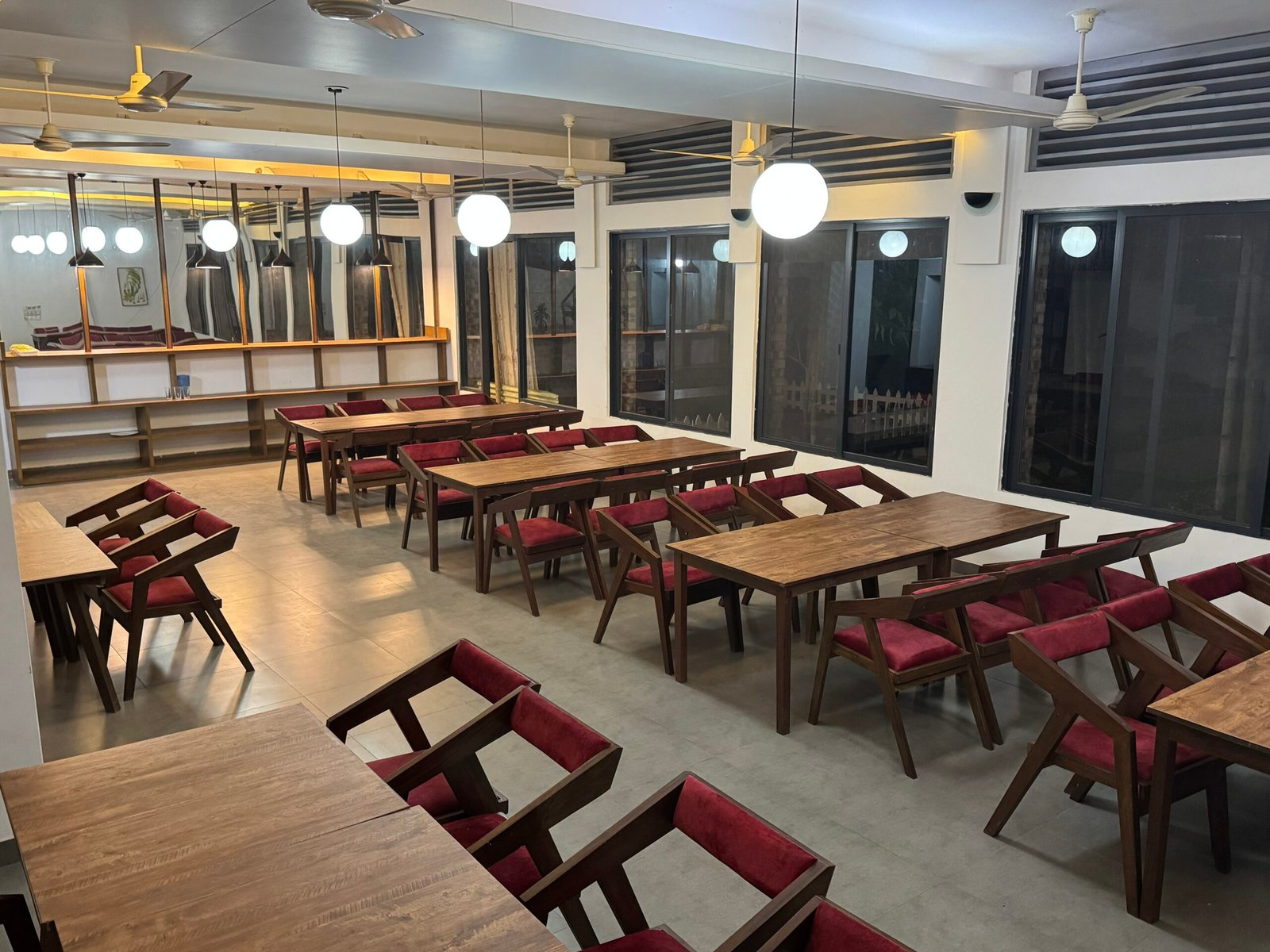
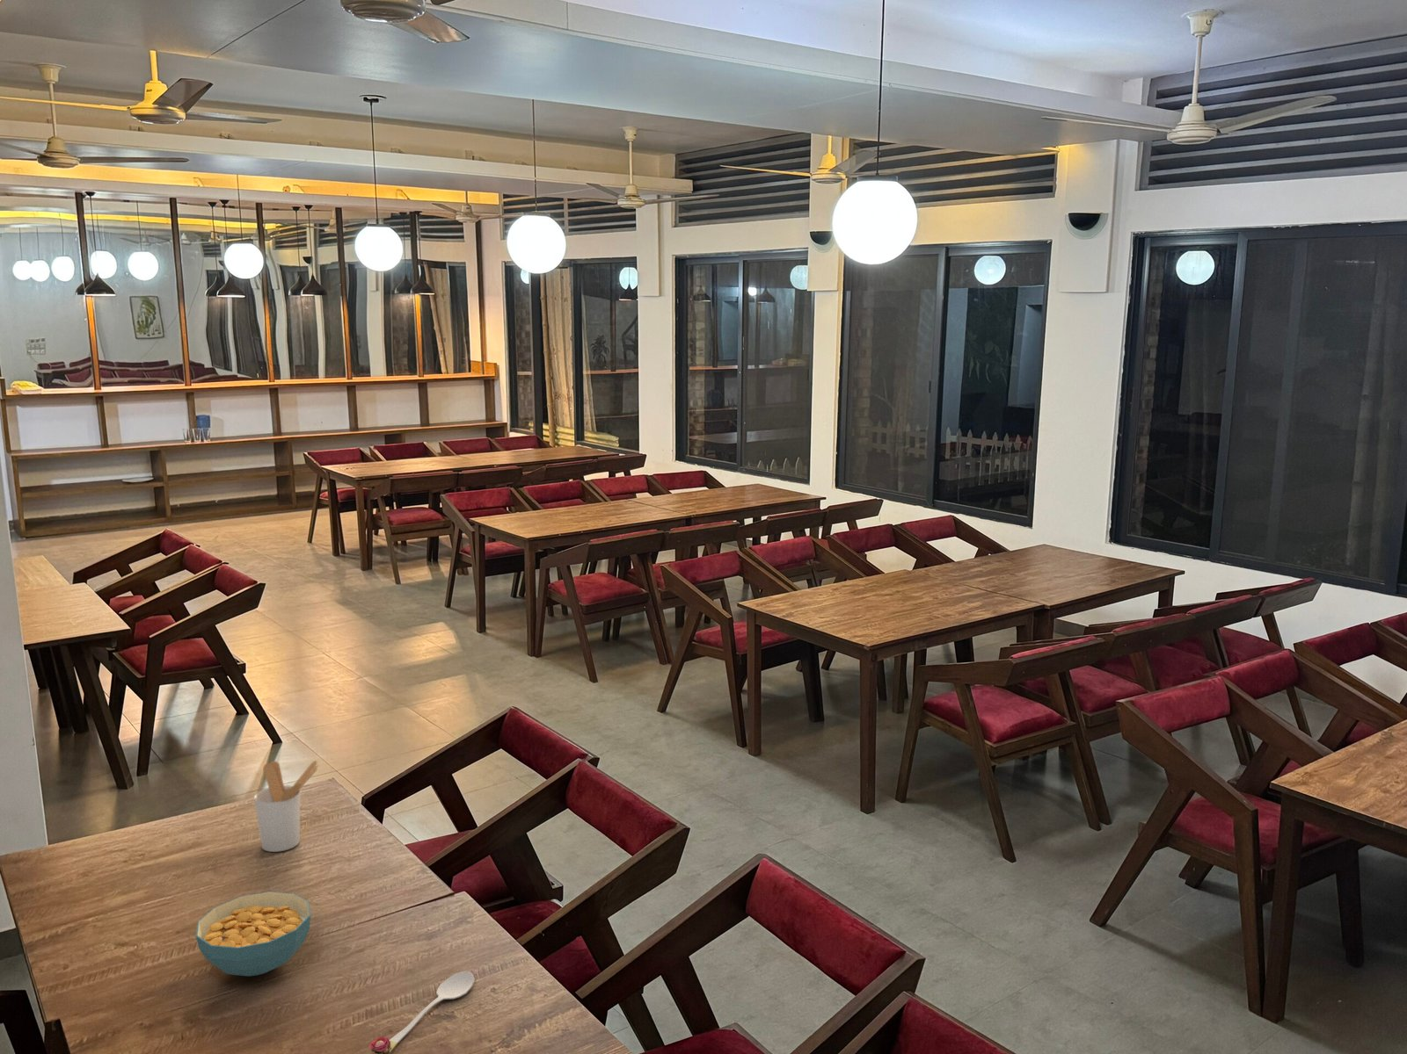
+ utensil holder (289, 804)
+ spoon (424, 1010)
+ cereal bowl (256, 942)
